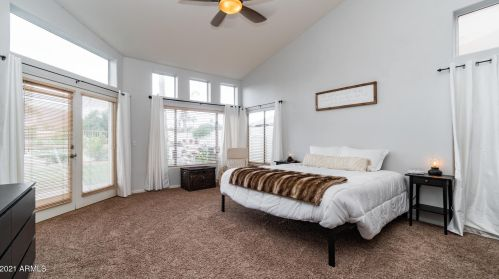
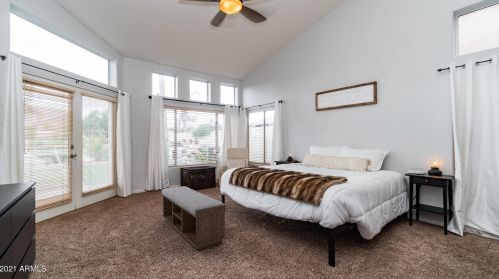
+ bench (189, 212)
